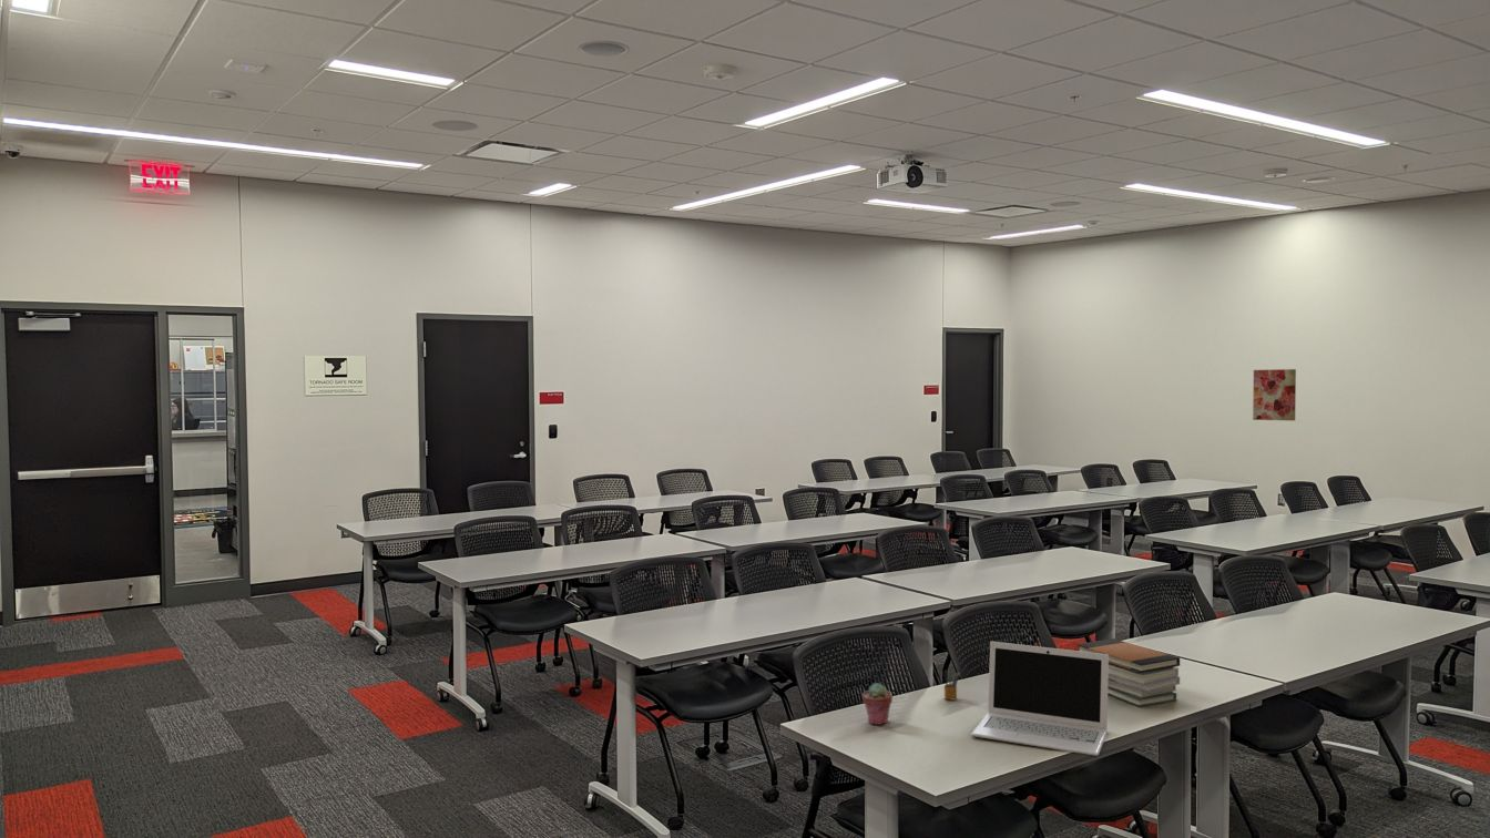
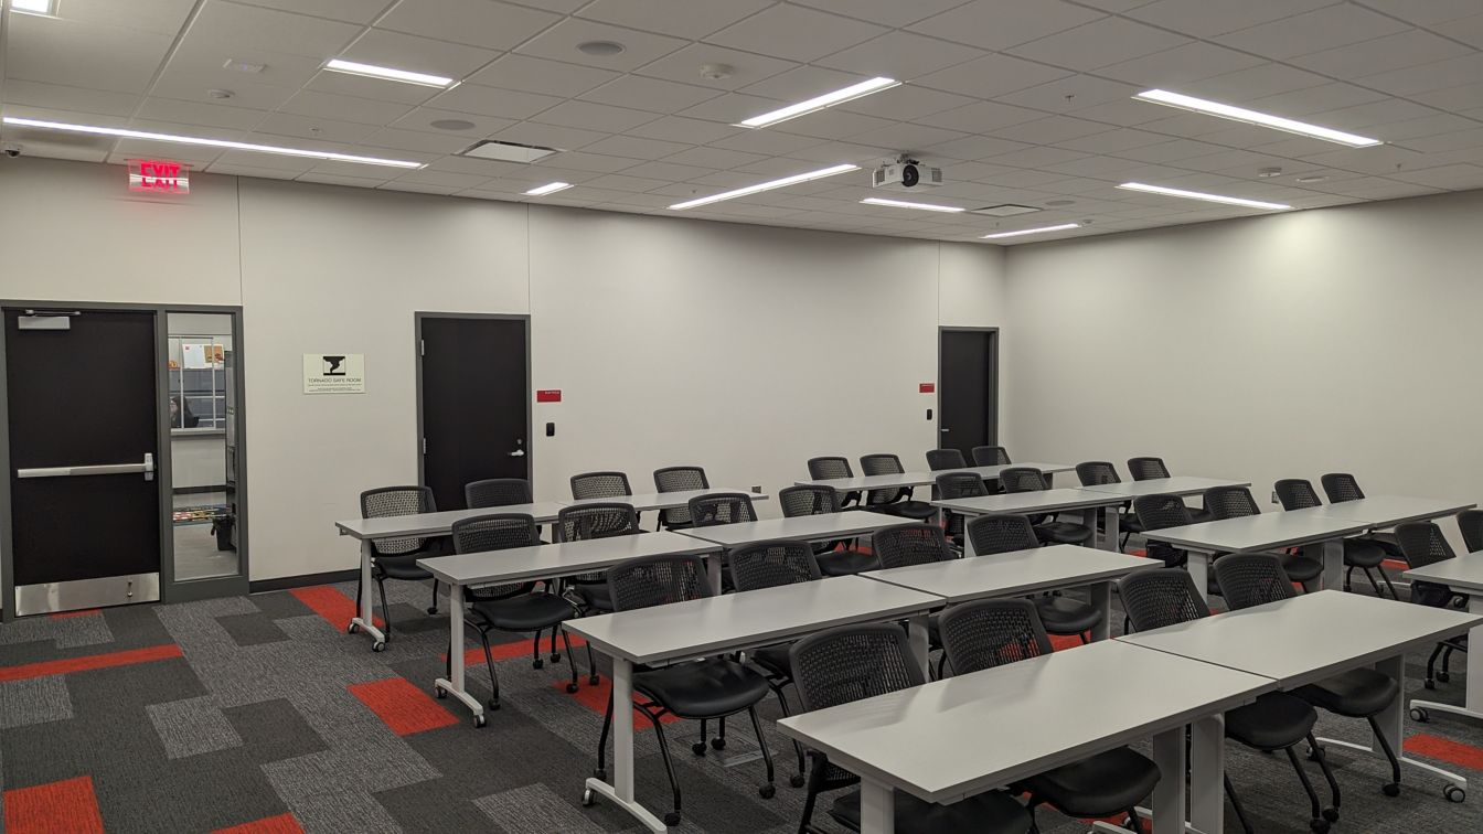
- pencil box (949, 682)
- book stack (1127, 672)
- laptop (1040, 695)
- wall art (1274, 395)
- potted succulent (877, 702)
